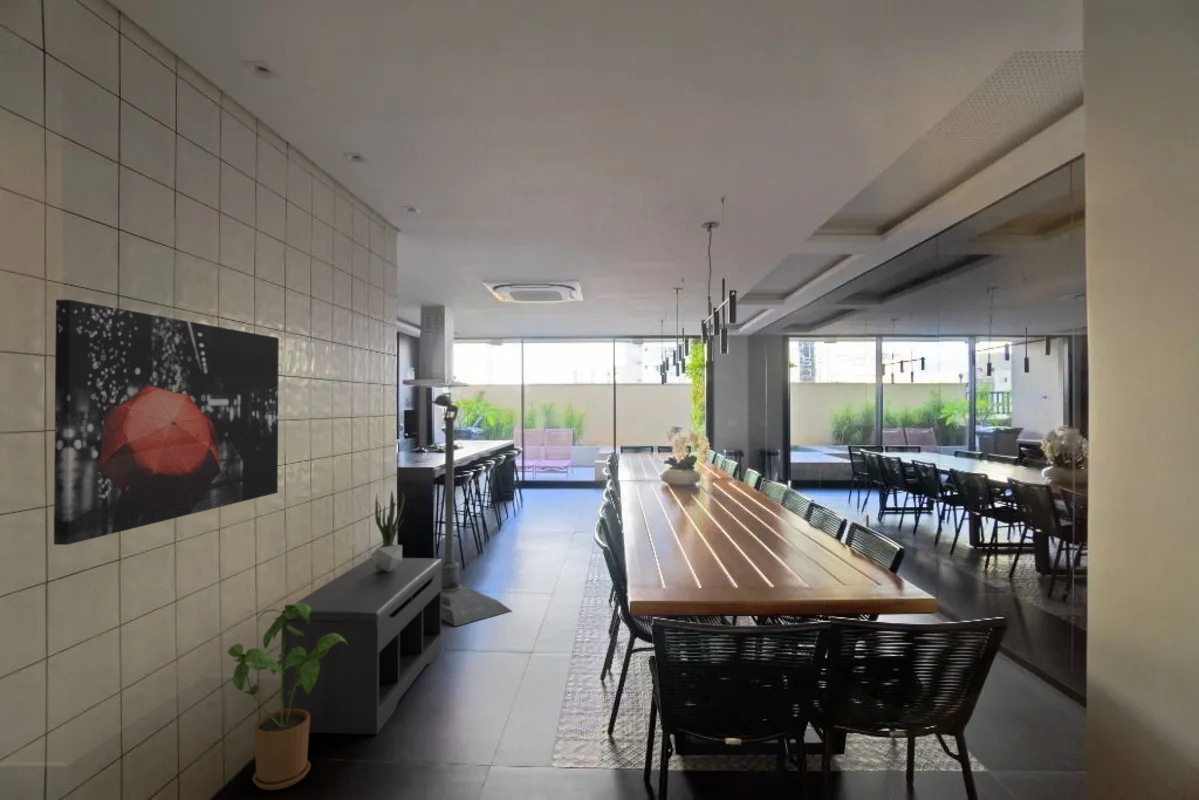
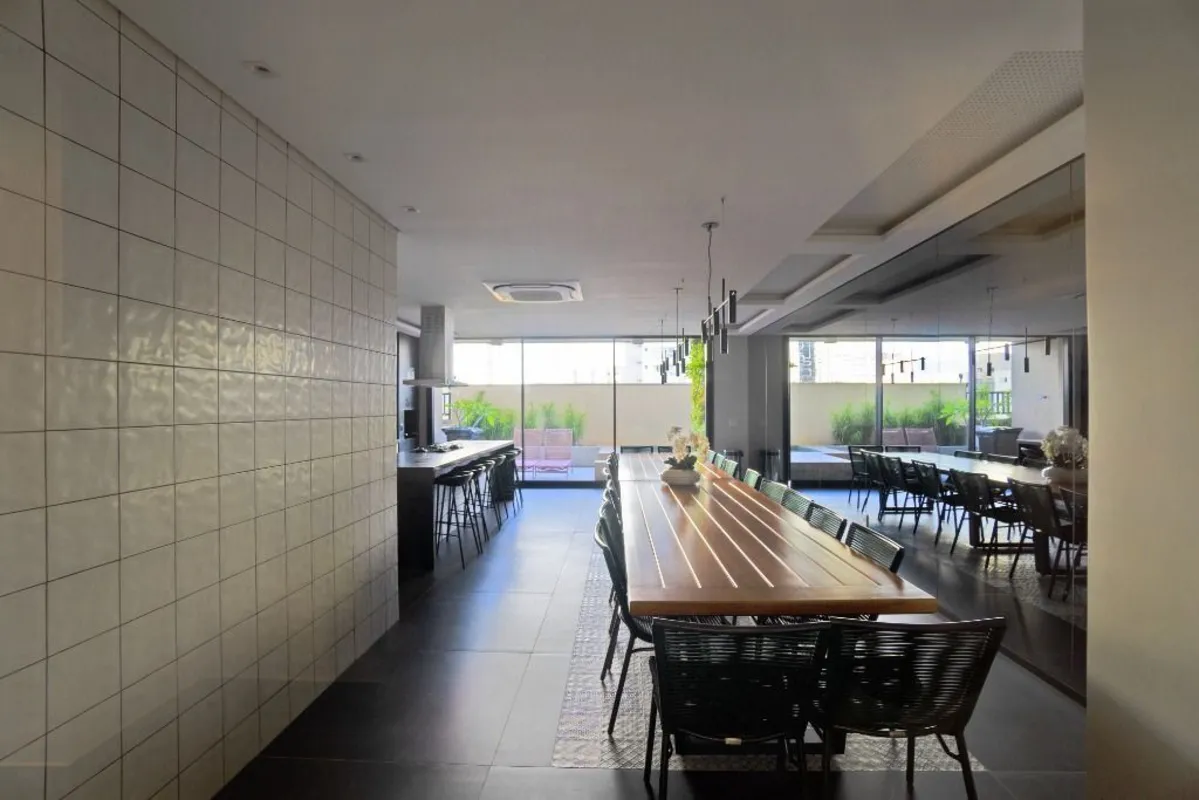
- house plant (290, 691)
- potted plant (388, 530)
- street lamp (453, 501)
- wall art (191, 417)
- bench (372, 632)
